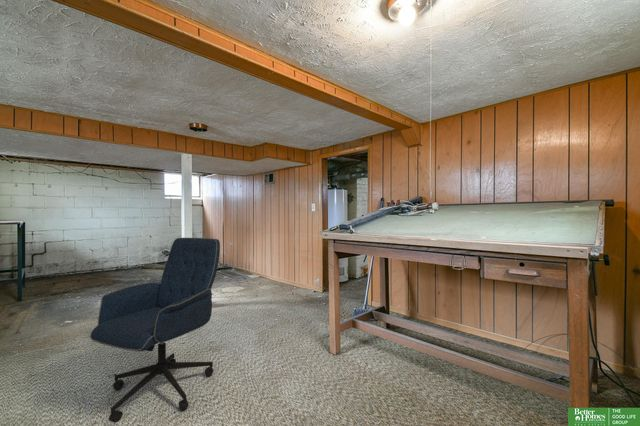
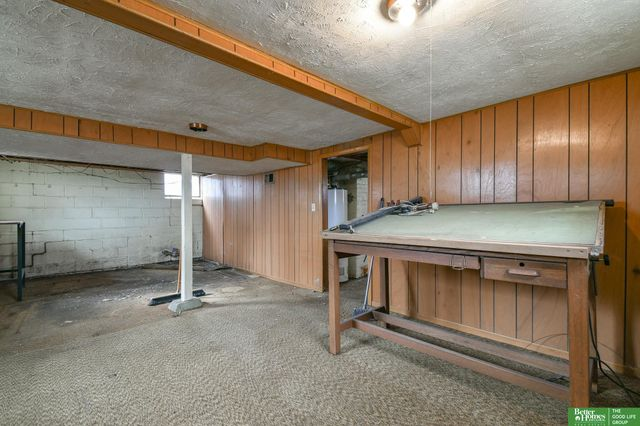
- office chair (164, 315)
